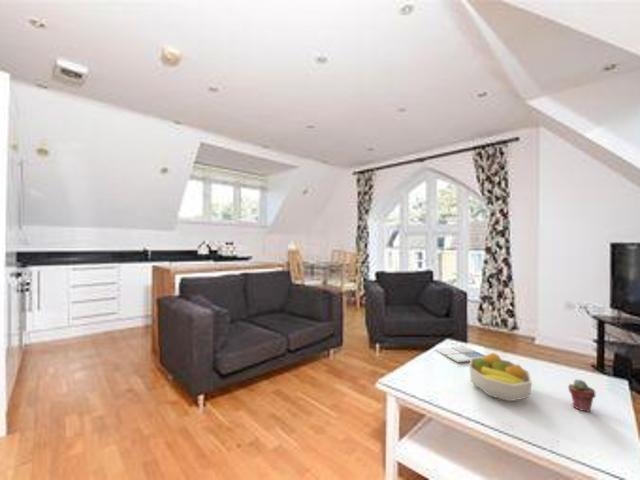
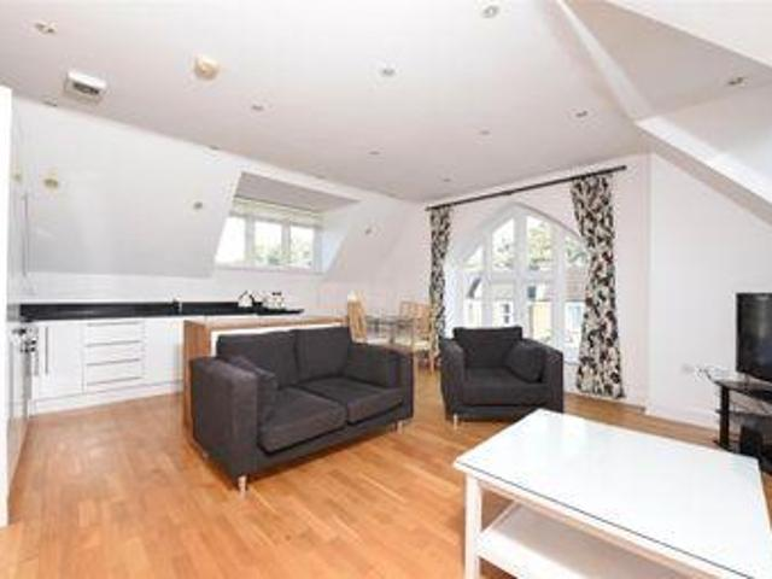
- drink coaster (461, 353)
- fruit bowl (498, 374)
- potted succulent (581, 393)
